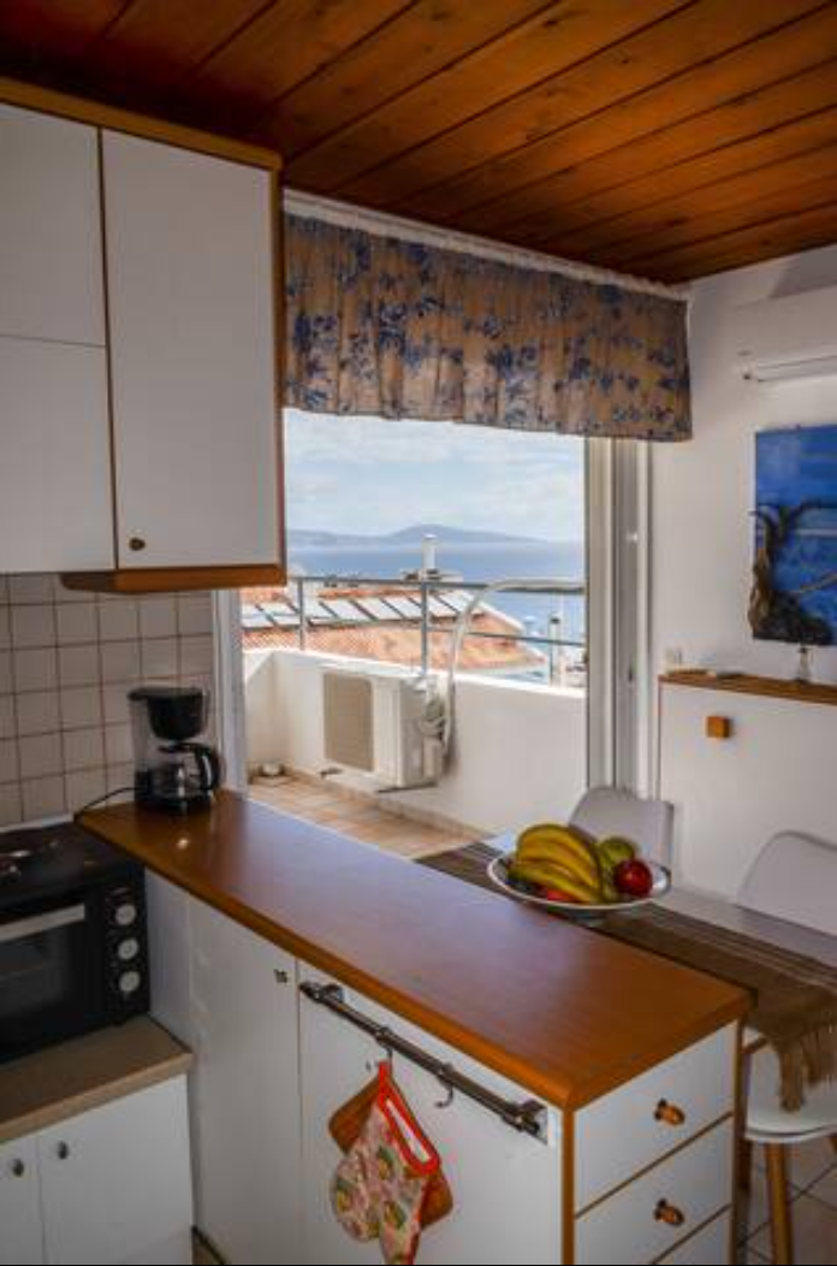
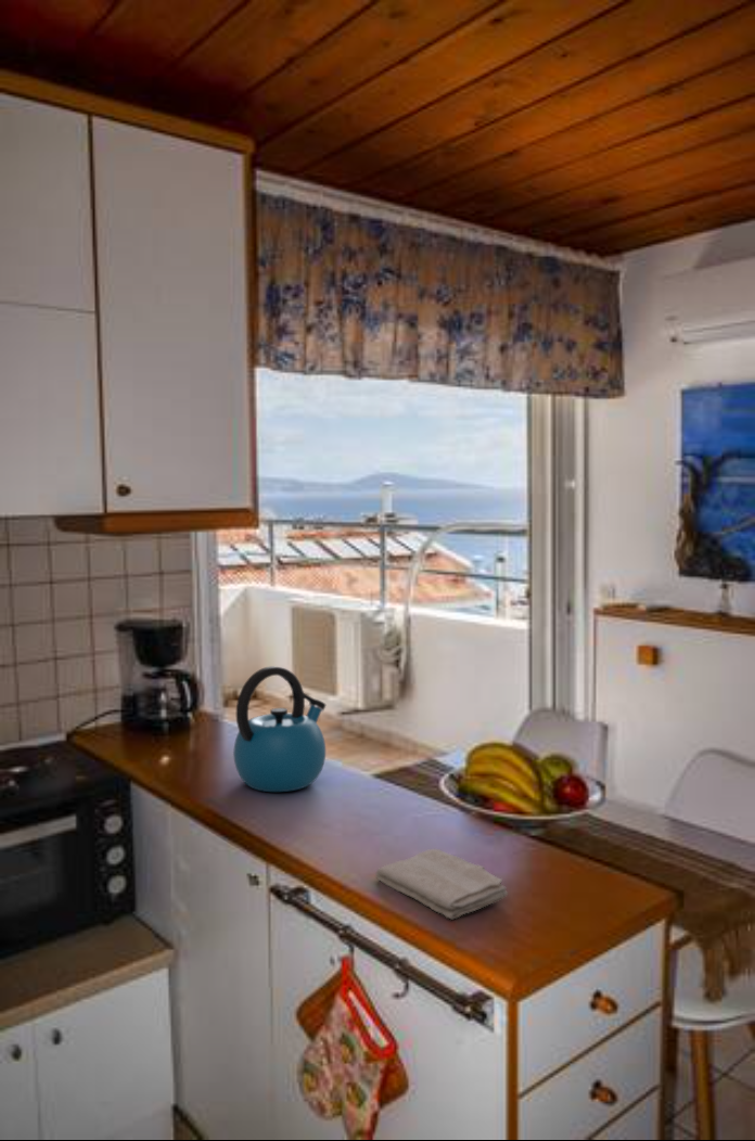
+ kettle (283, 723)
+ washcloth (440, 880)
